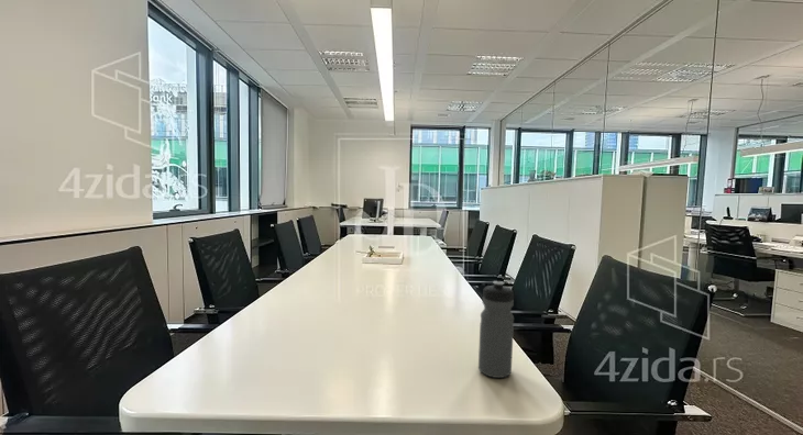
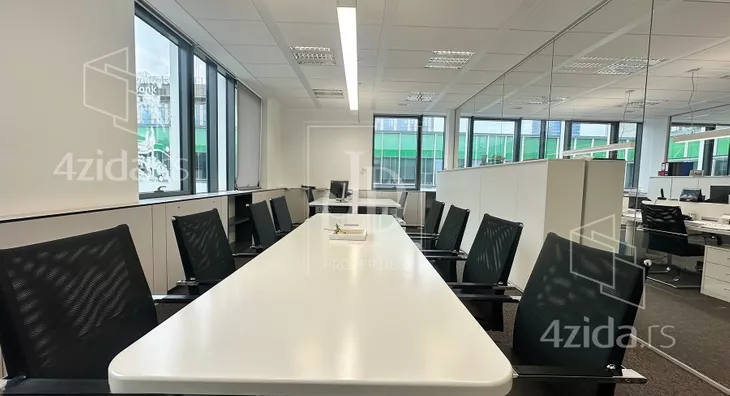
- water bottle (496, 326)
